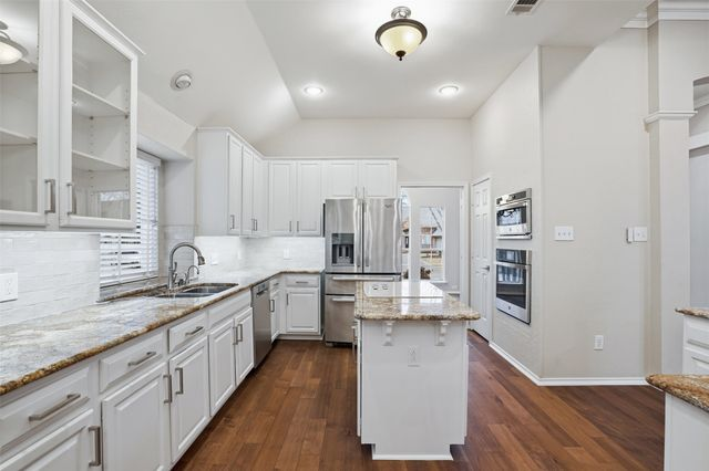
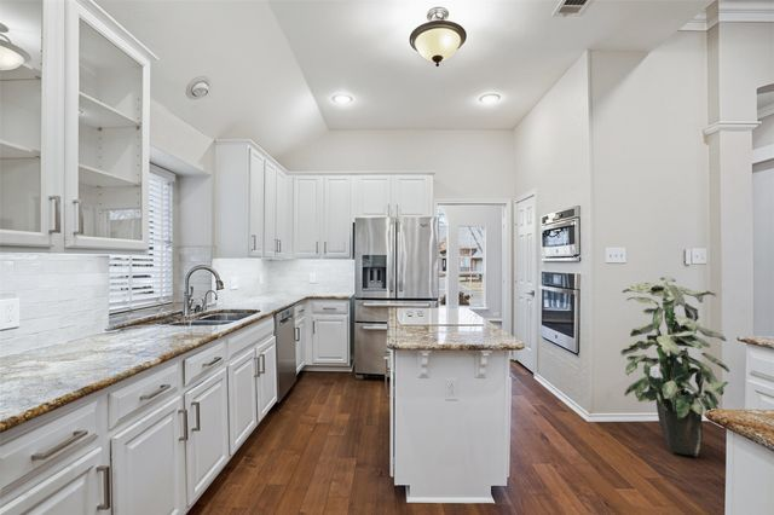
+ indoor plant (670, 360)
